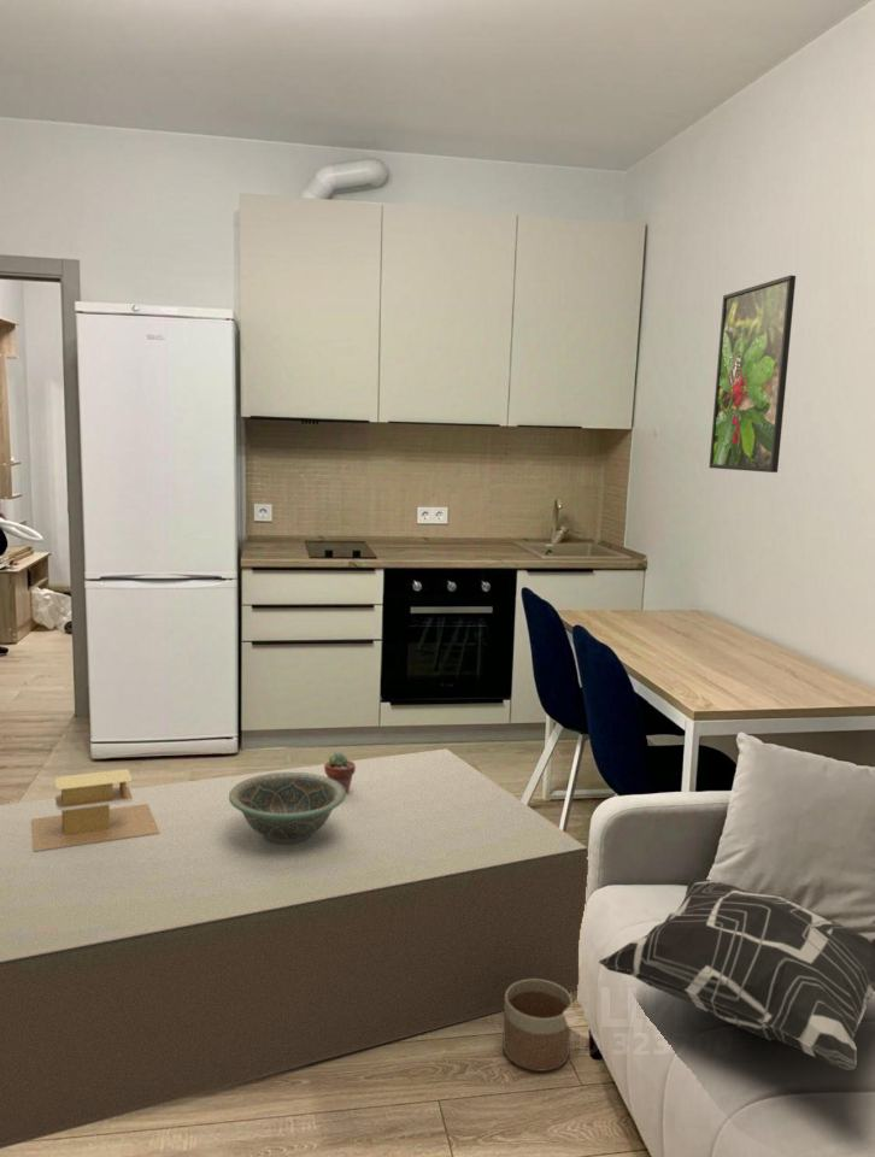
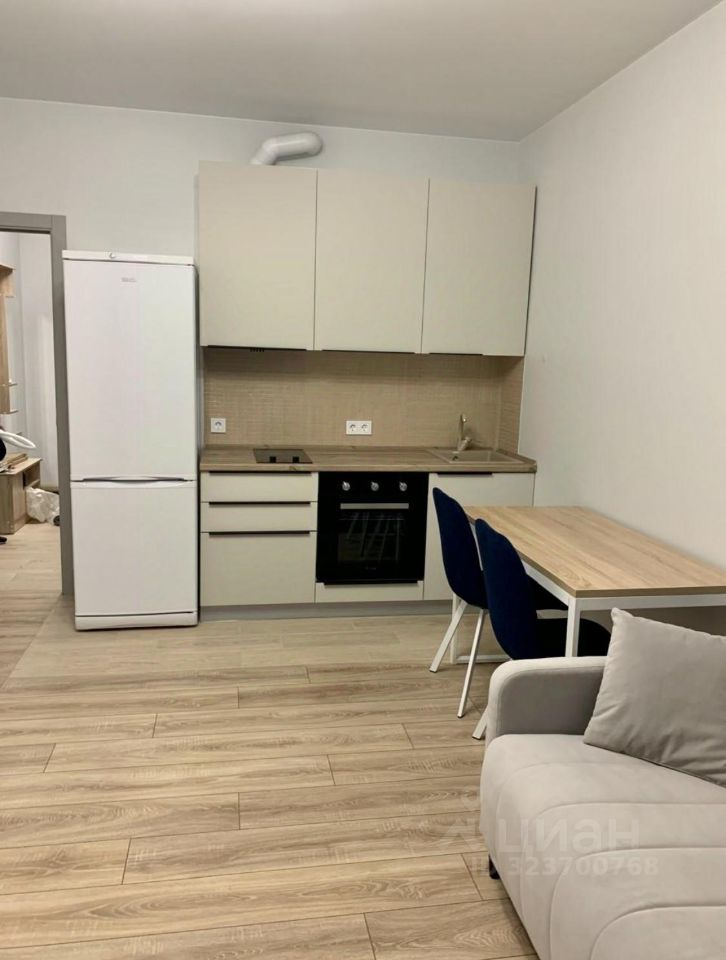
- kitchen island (94, 801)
- potted succulent (339, 771)
- coffee table (259, 900)
- planter (536, 1024)
- decorative bowl (287, 812)
- decorative pillow (767, 957)
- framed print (748, 378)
